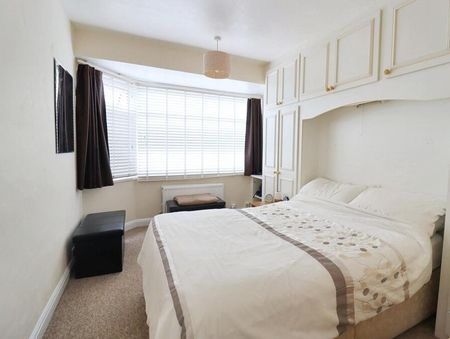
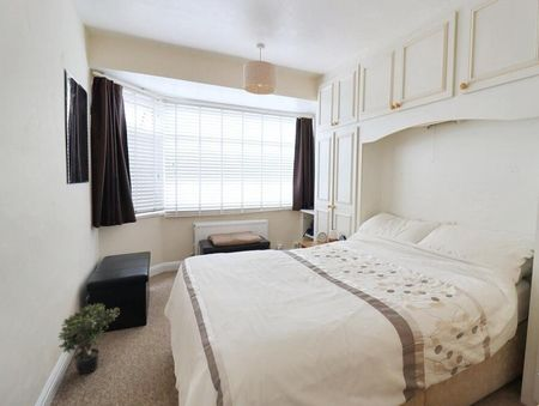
+ potted plant (91, 335)
